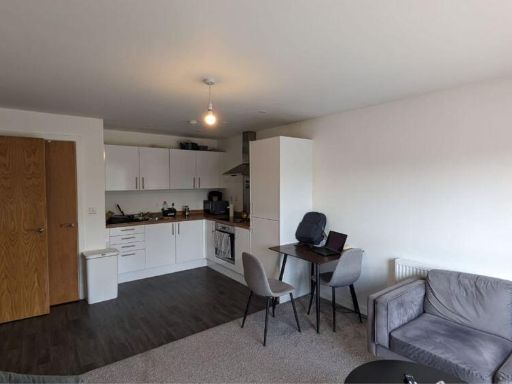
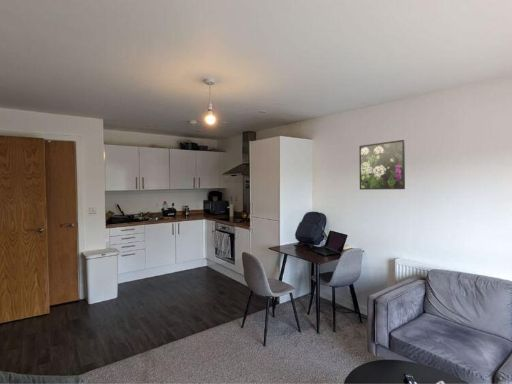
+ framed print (380, 166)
